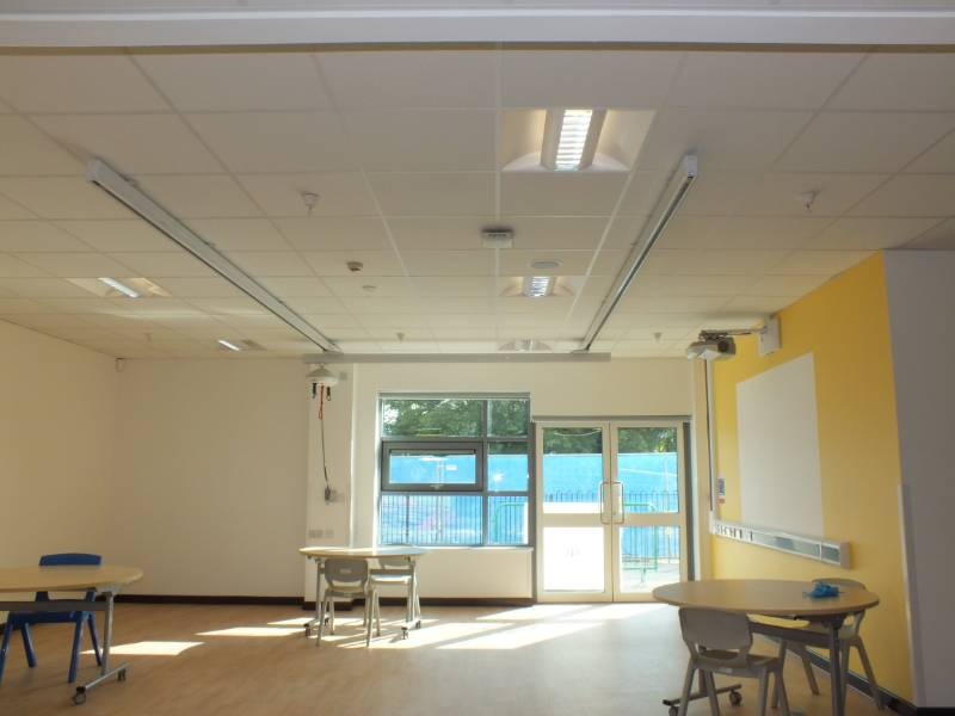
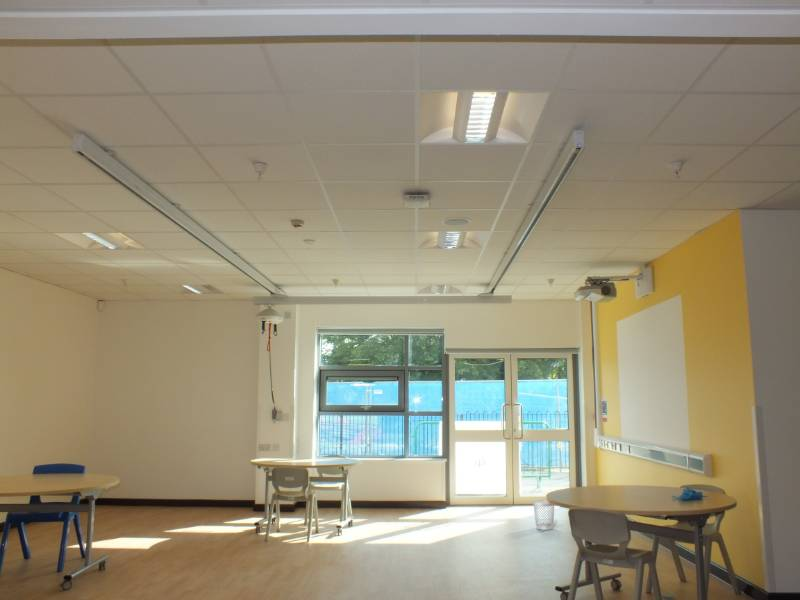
+ wastebasket (544, 515)
